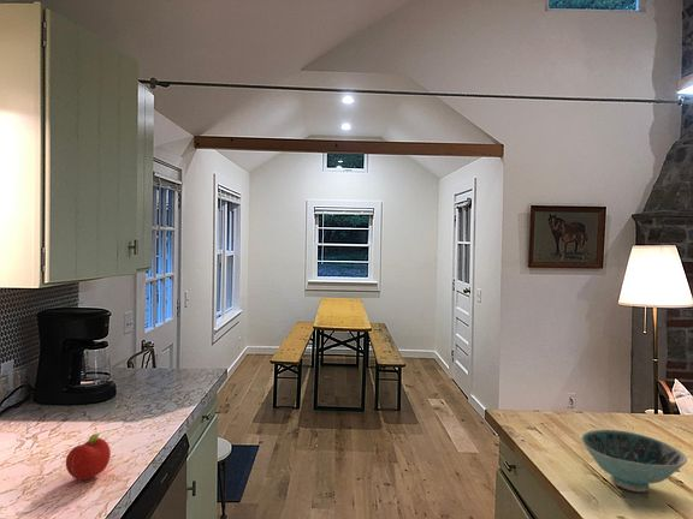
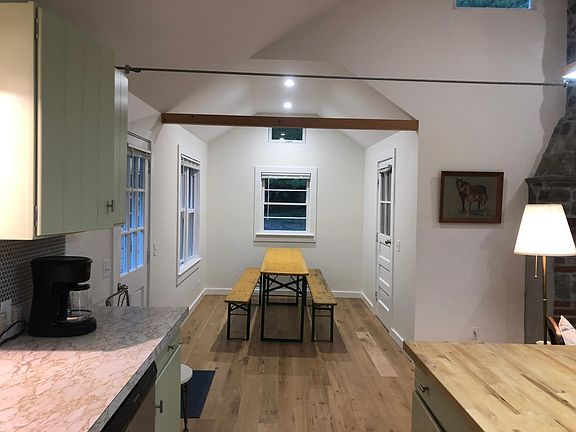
- bowl (630, 465)
- fruit (88, 457)
